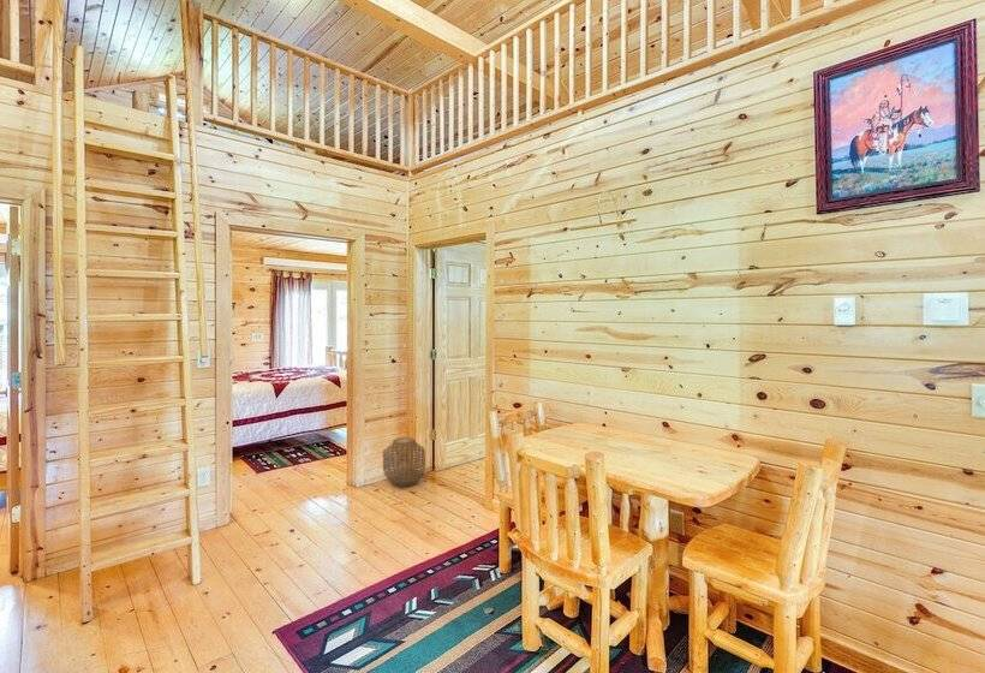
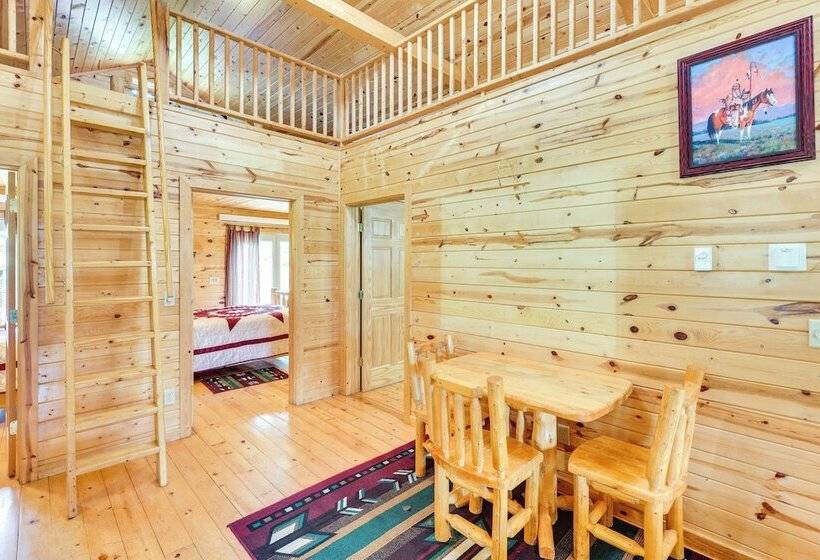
- woven basket (404, 461)
